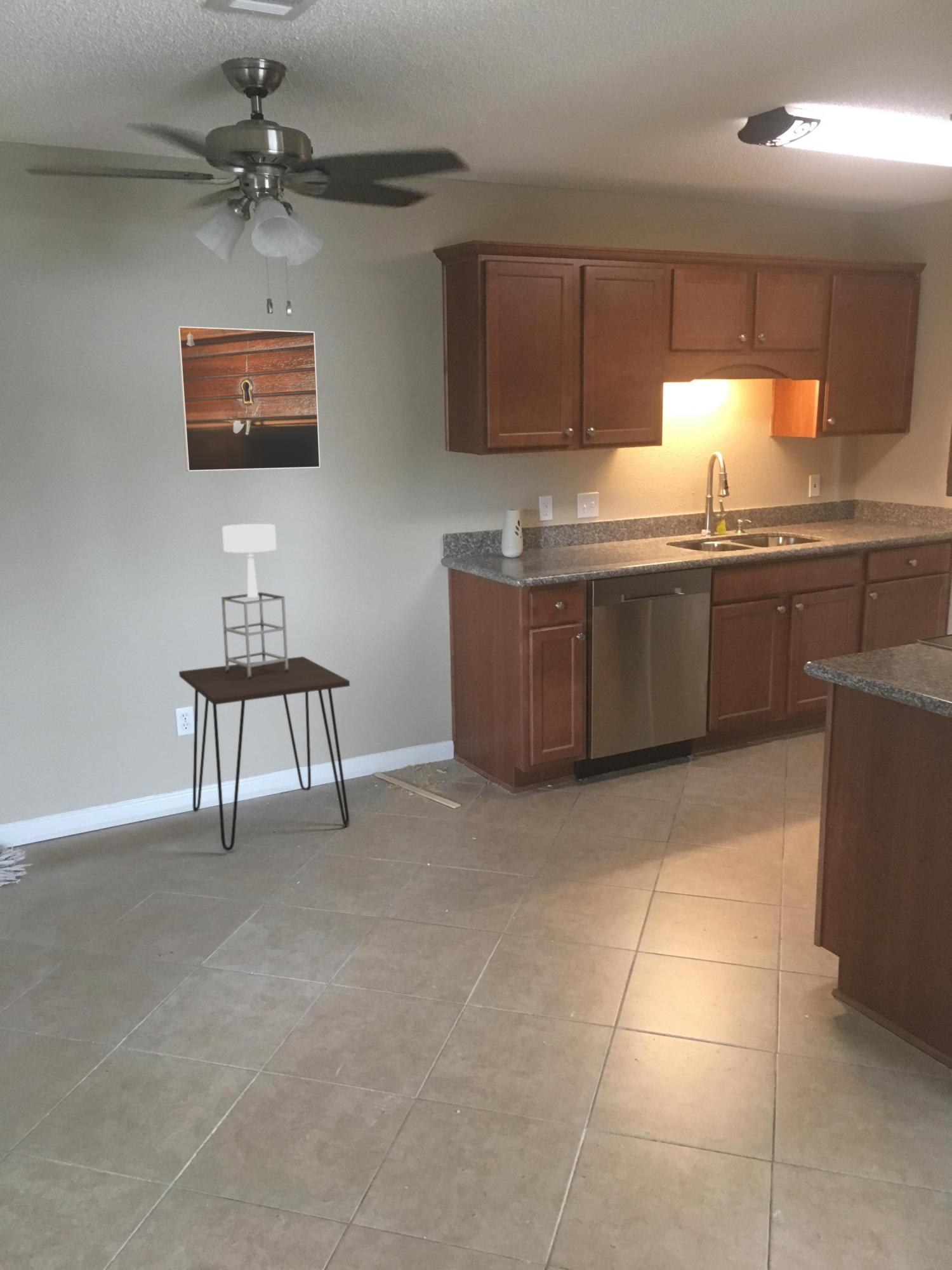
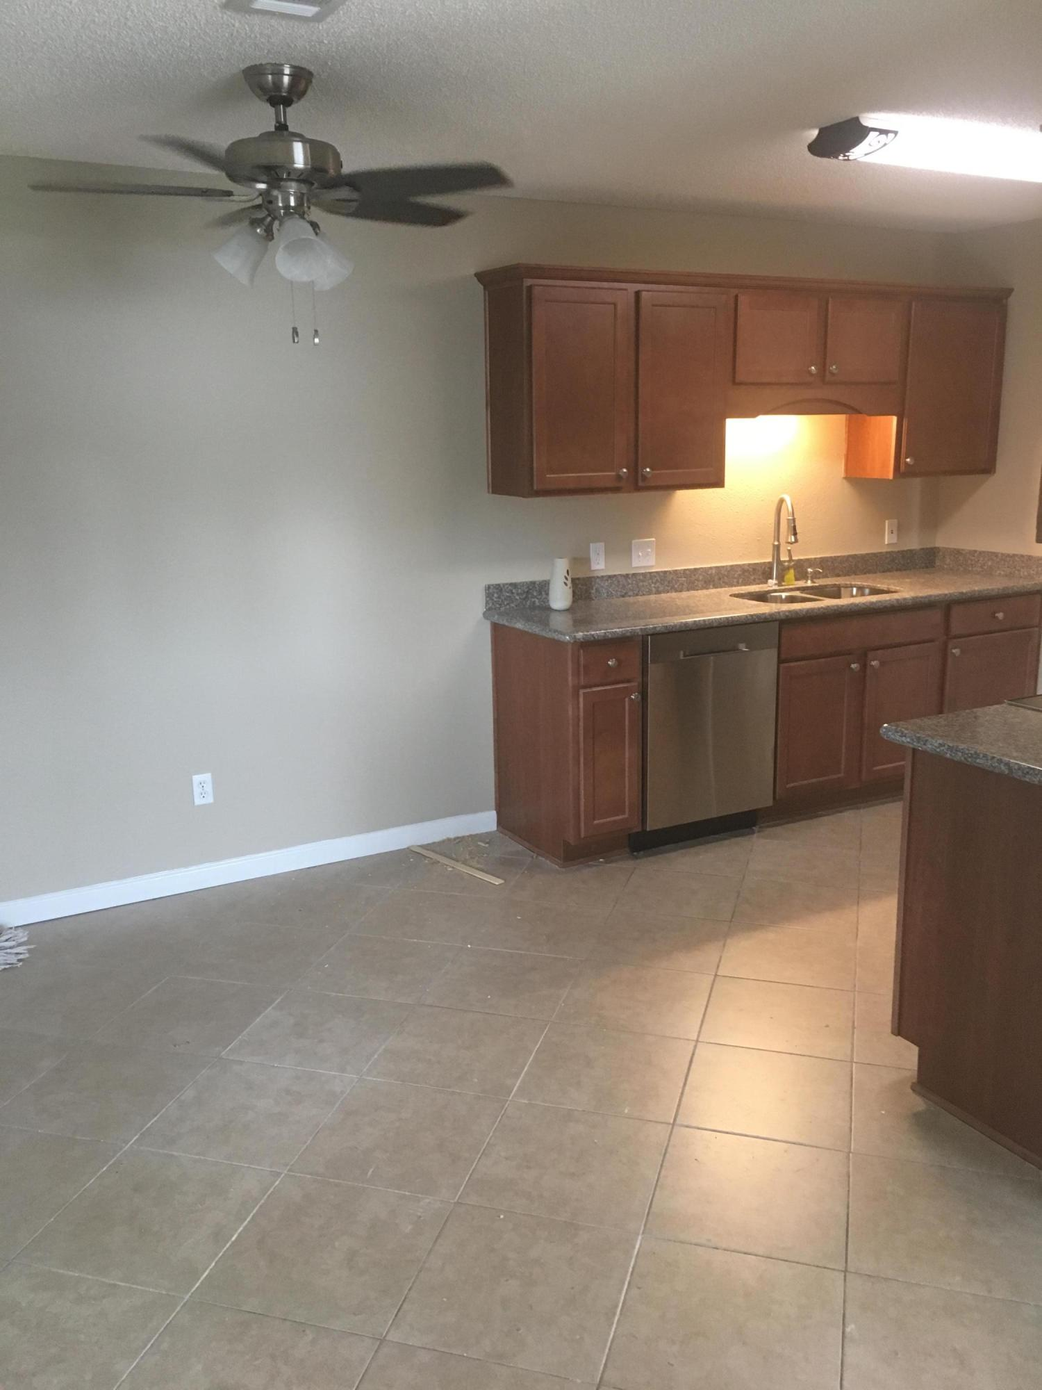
- table lamp (253, 601)
- desk (241, 748)
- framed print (251, 400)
